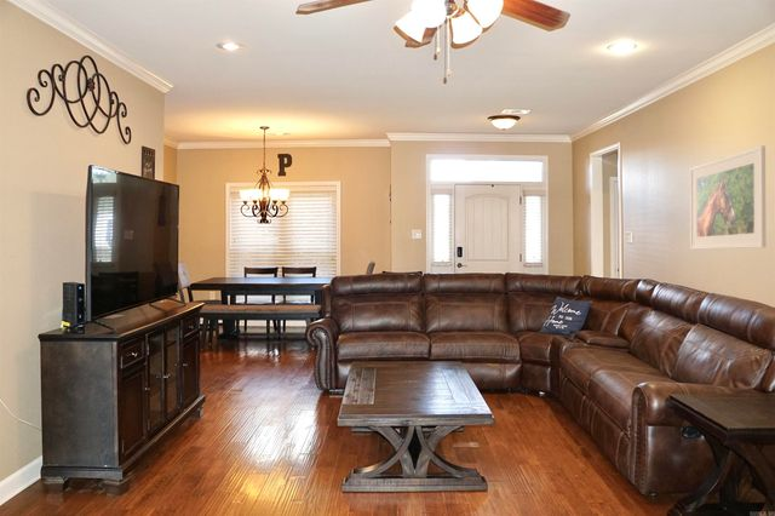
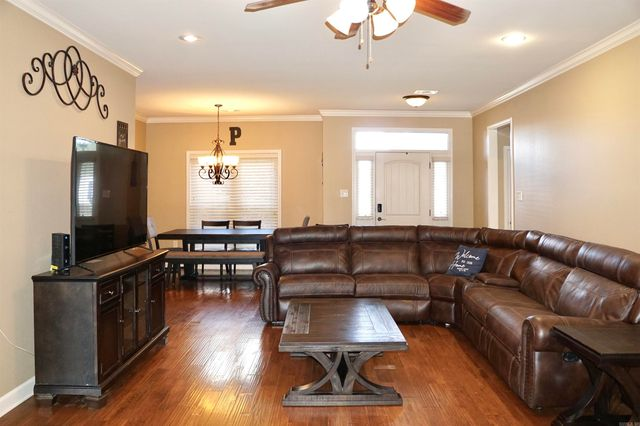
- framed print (723, 202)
